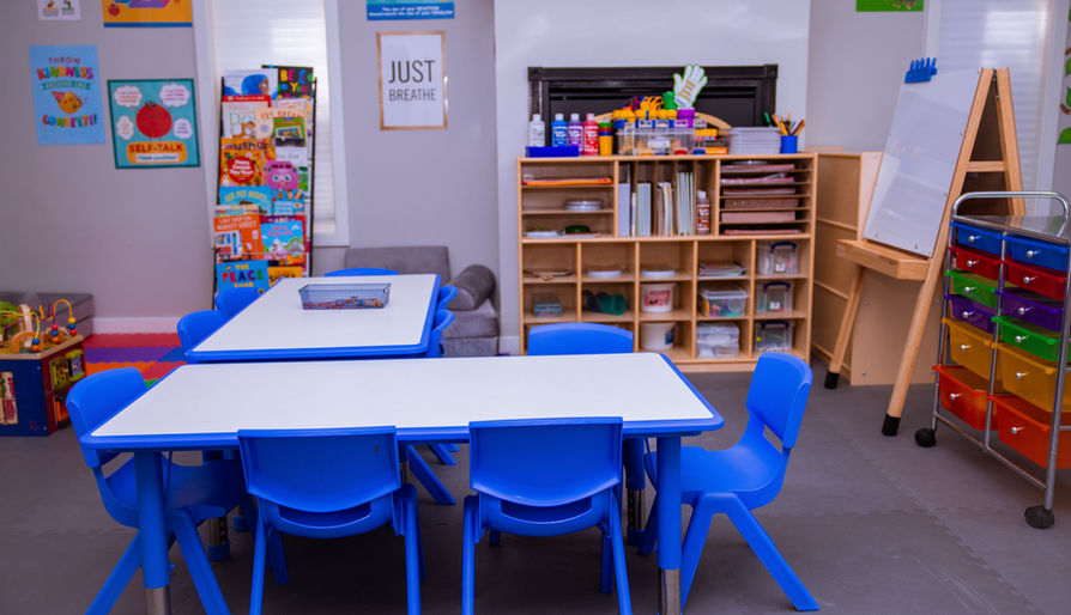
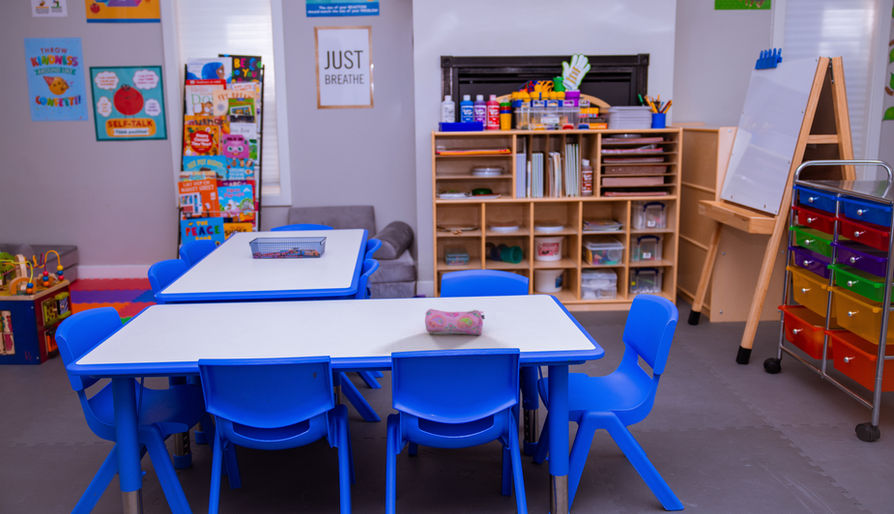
+ pencil case (454, 321)
